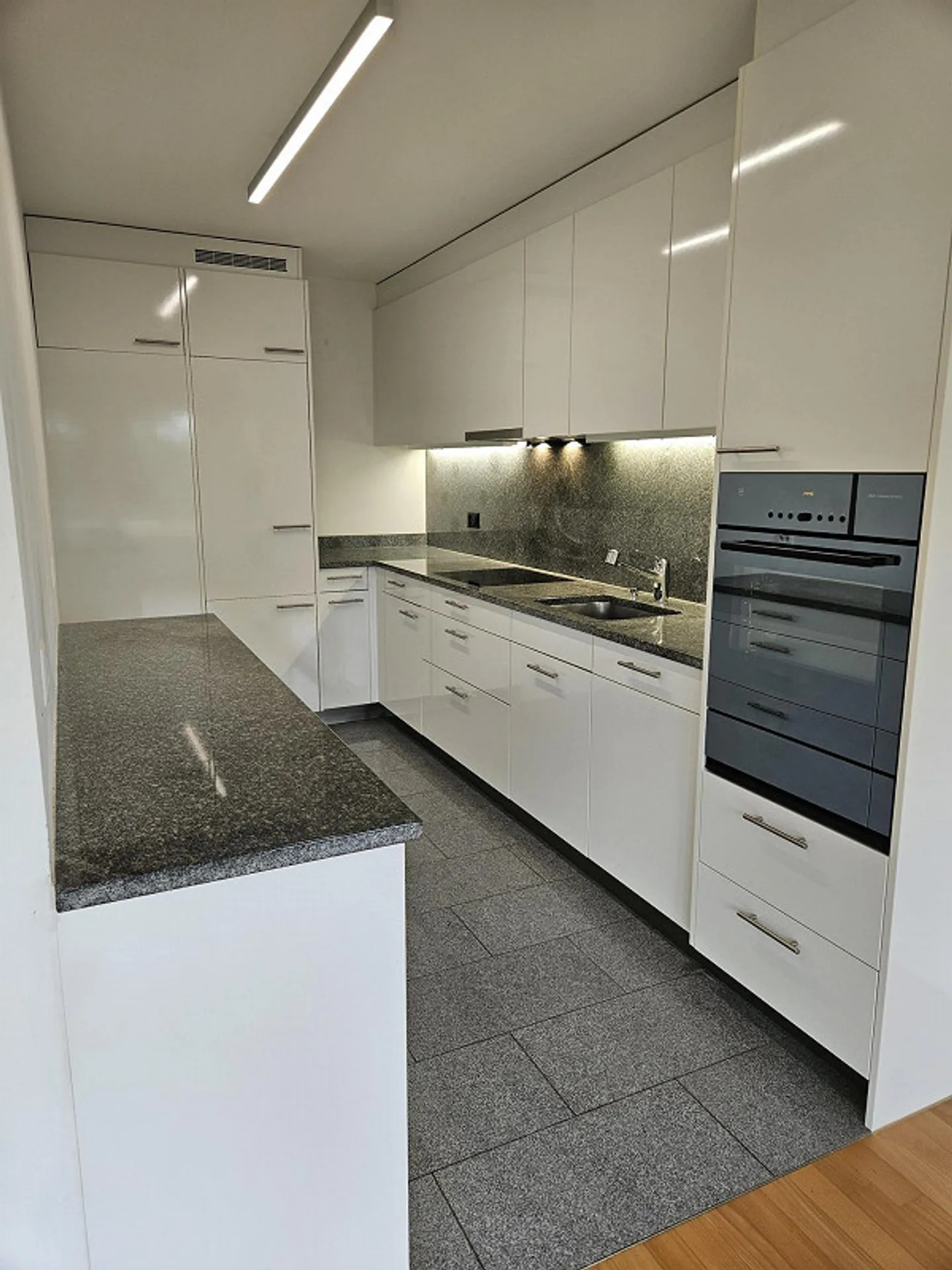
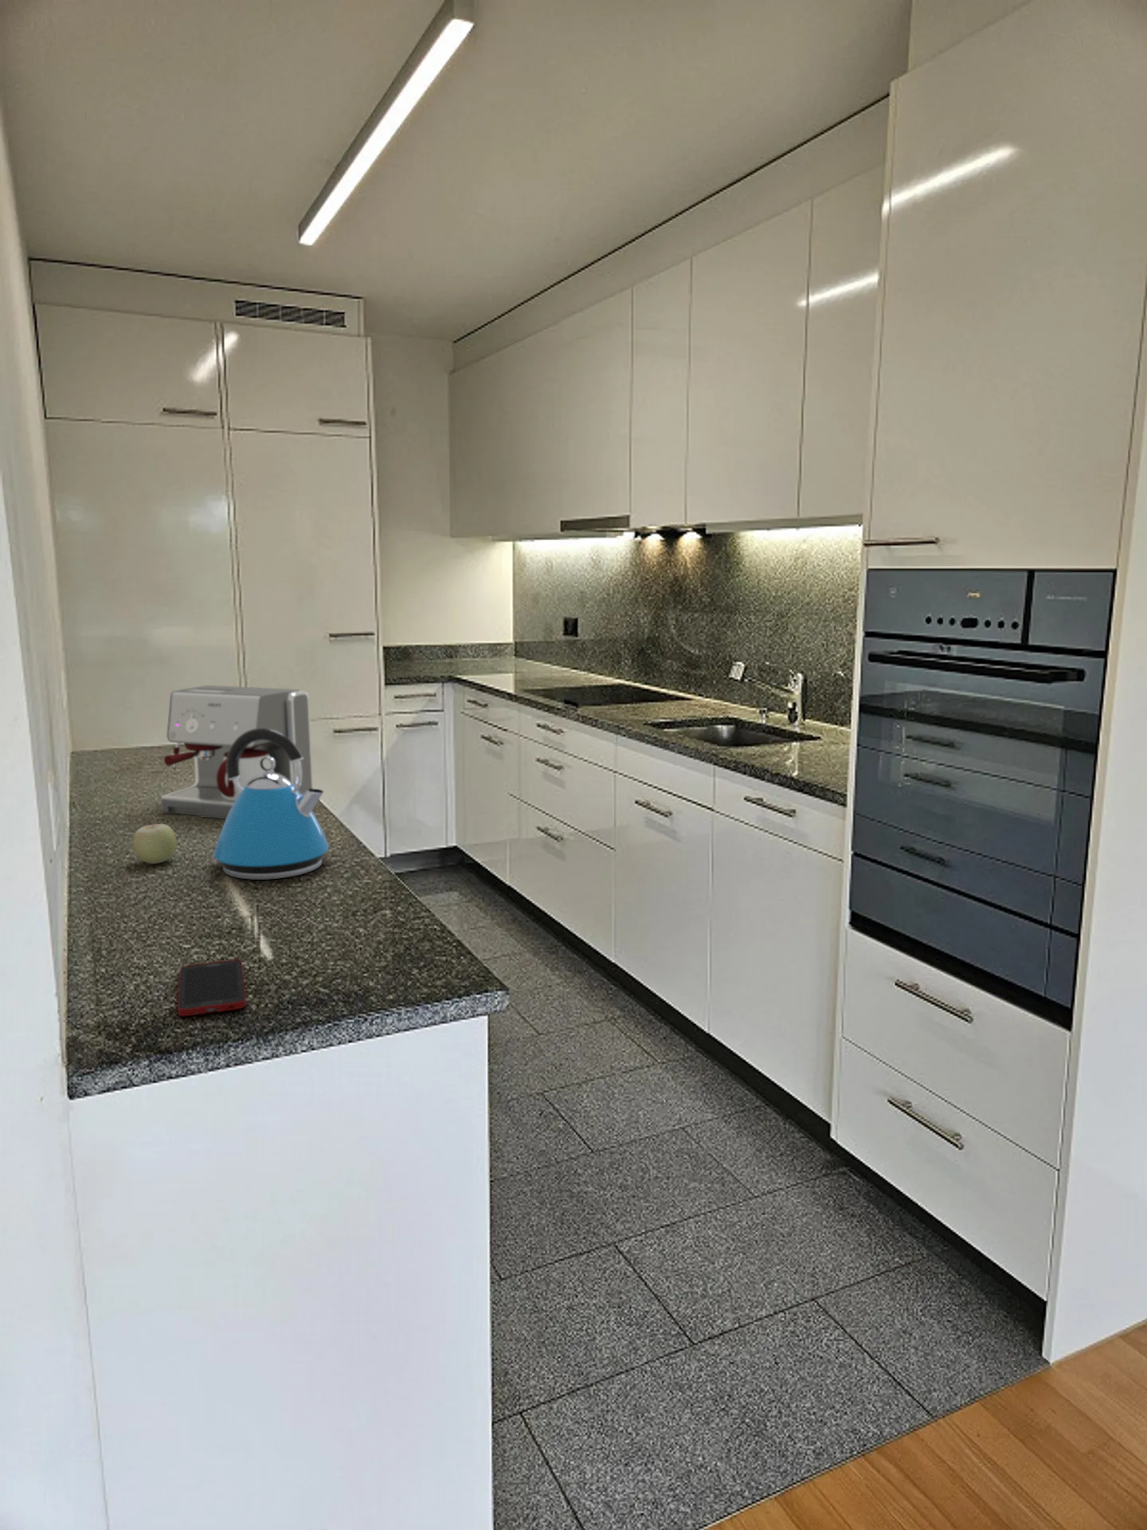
+ coffee maker (230, 747)
+ fruit (154, 840)
+ cell phone (212, 985)
+ kettle (265, 798)
